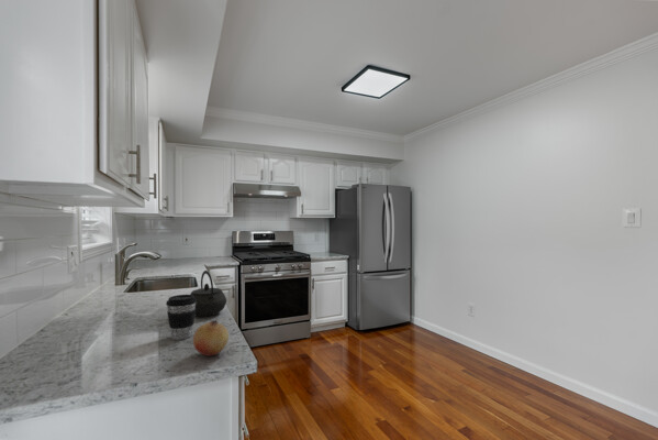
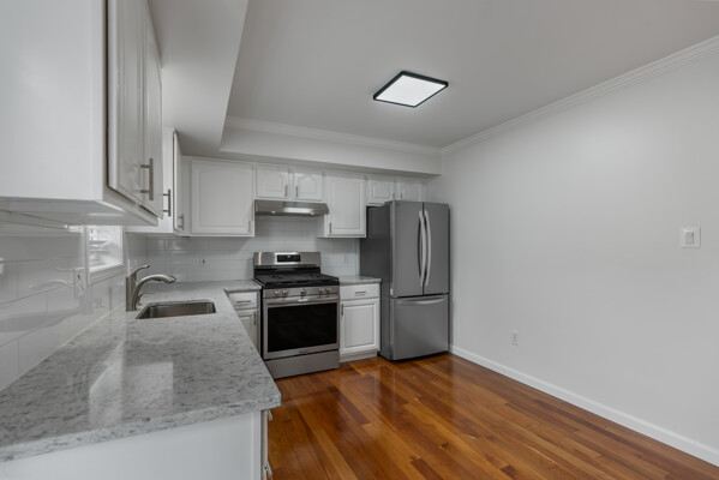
- coffee cup (181, 316)
- kettle (205, 292)
- fruit (211, 336)
